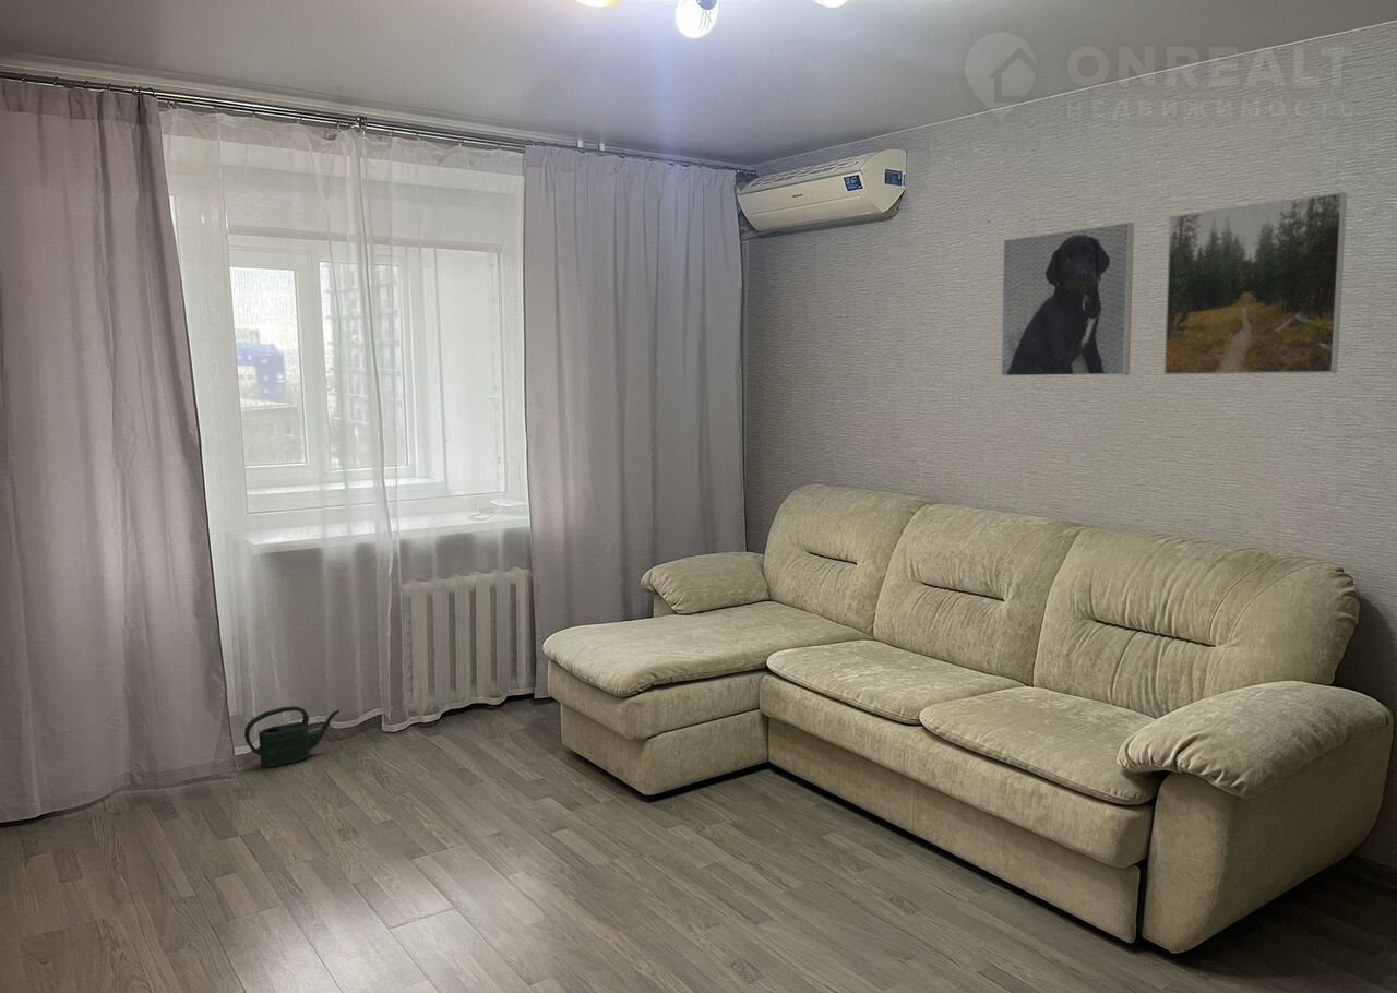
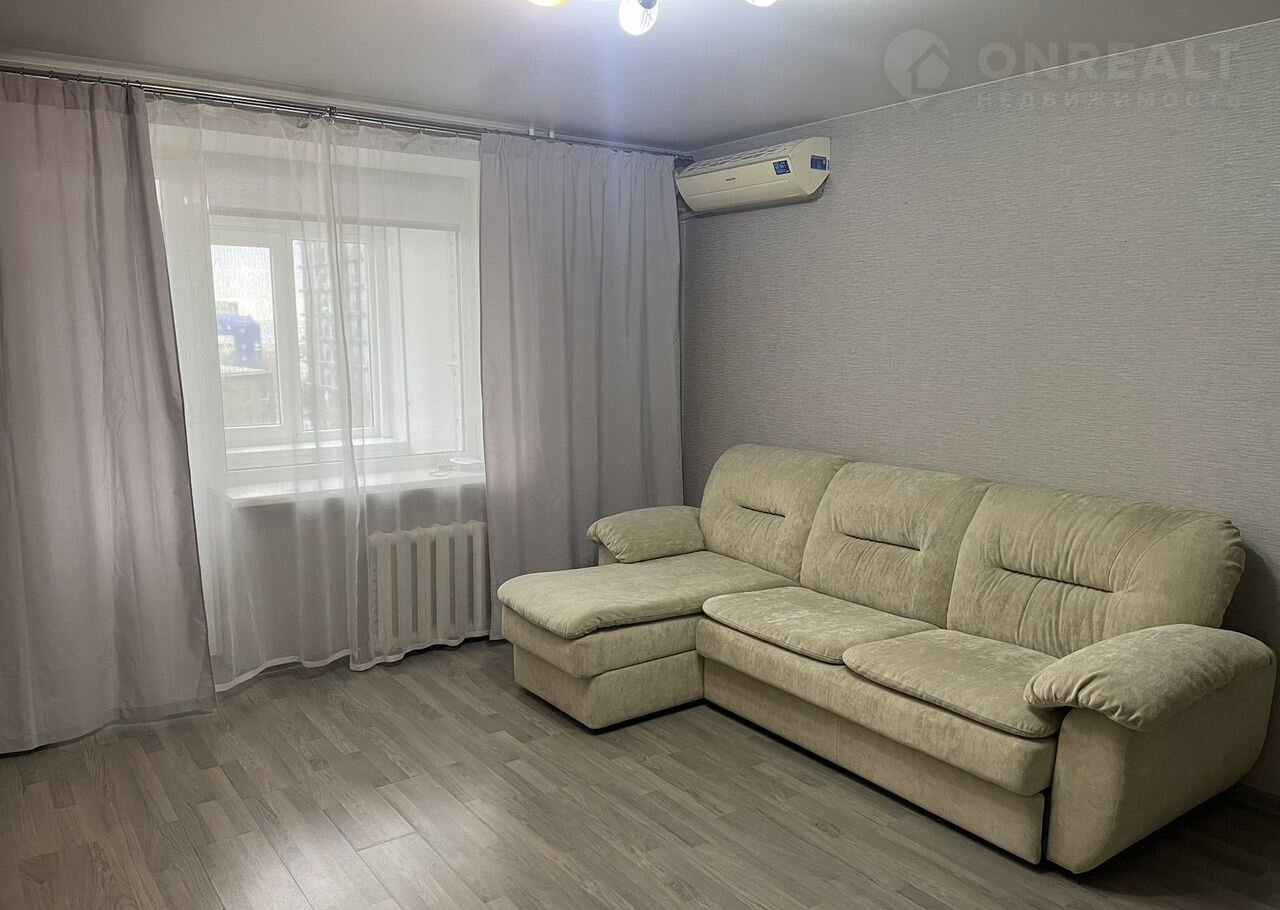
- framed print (1063, 303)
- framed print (1249, 290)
- watering can (294, 732)
